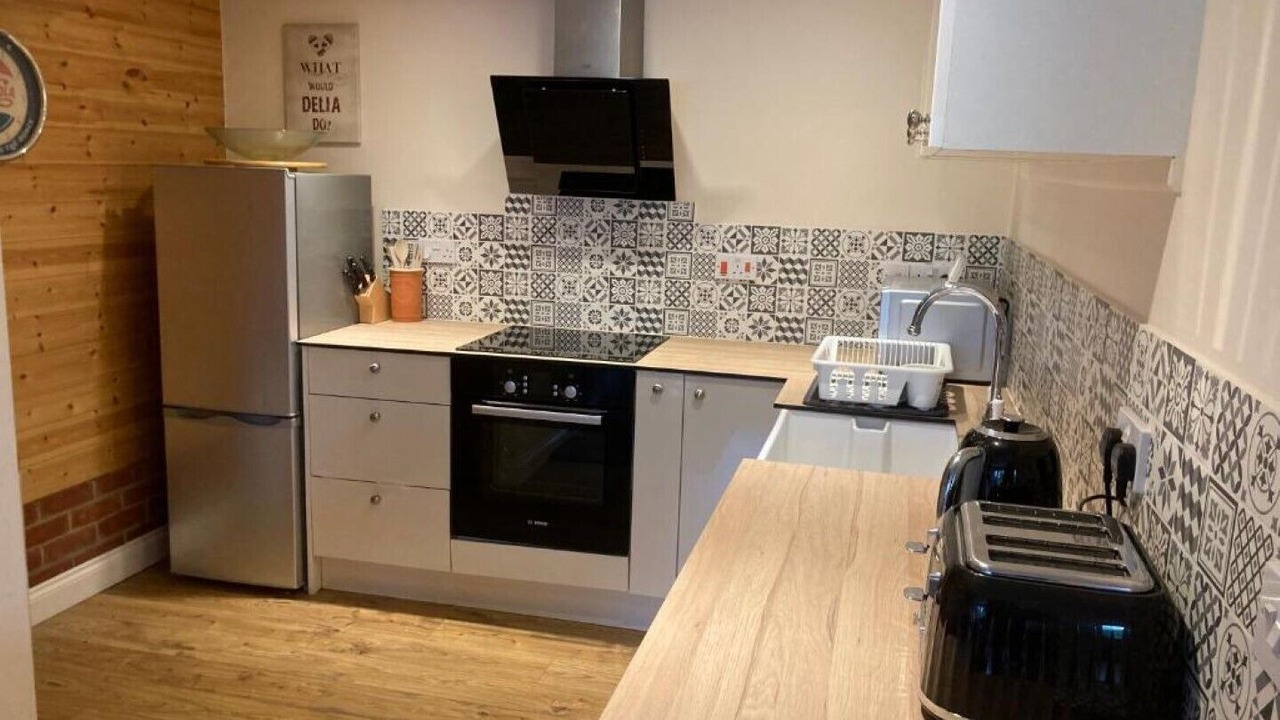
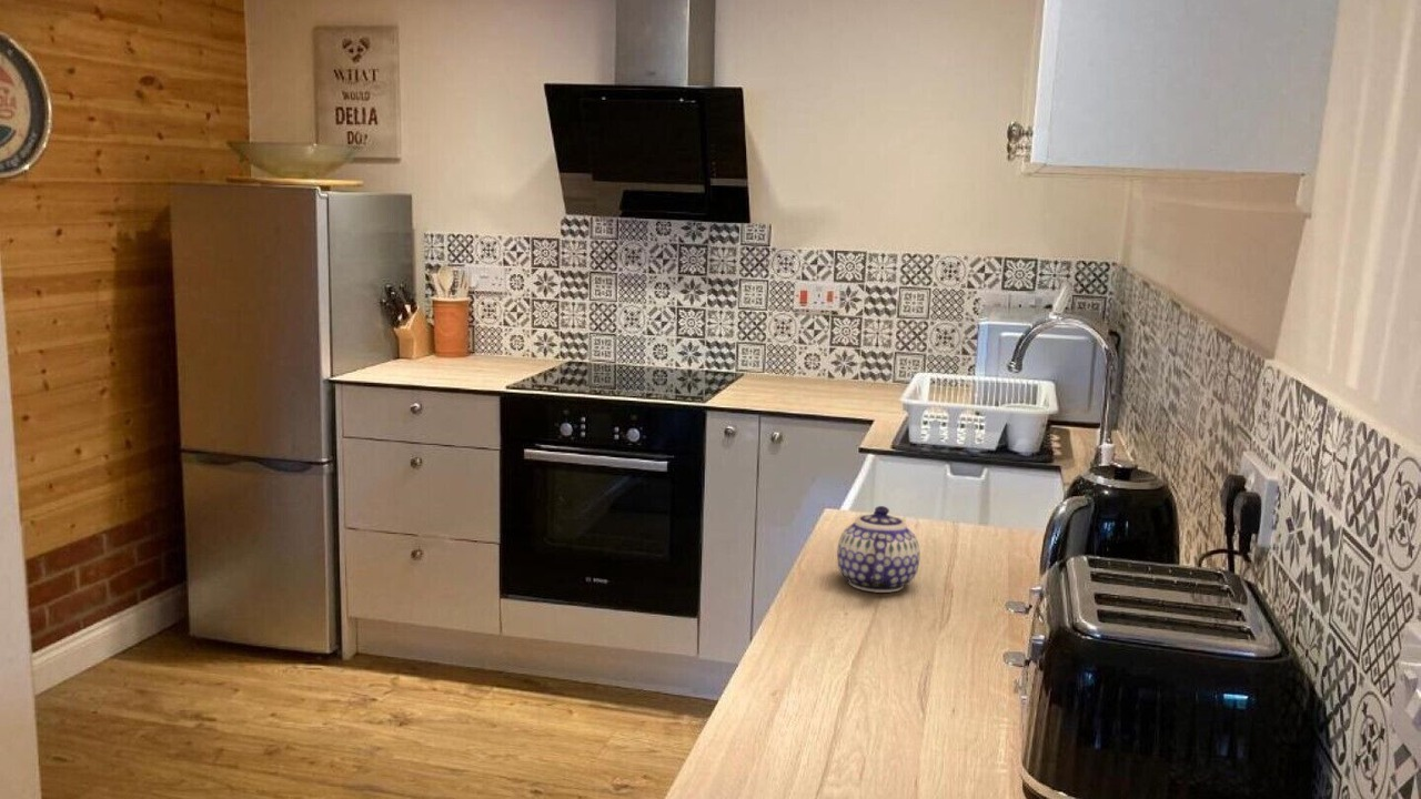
+ teapot (878, 545)
